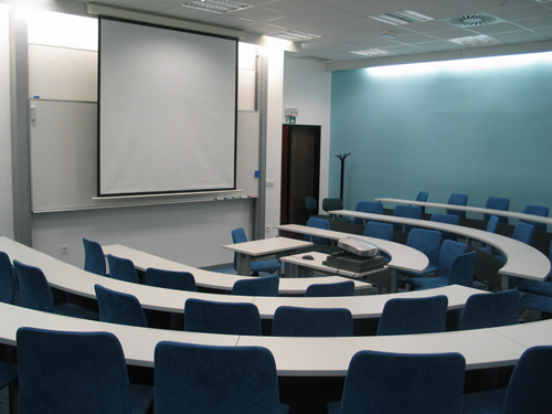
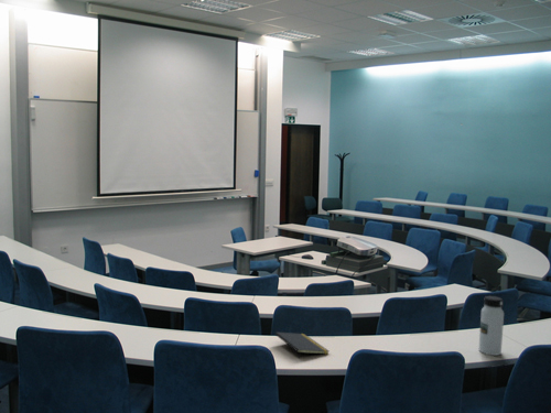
+ water bottle (491, 324)
+ notepad (301, 343)
